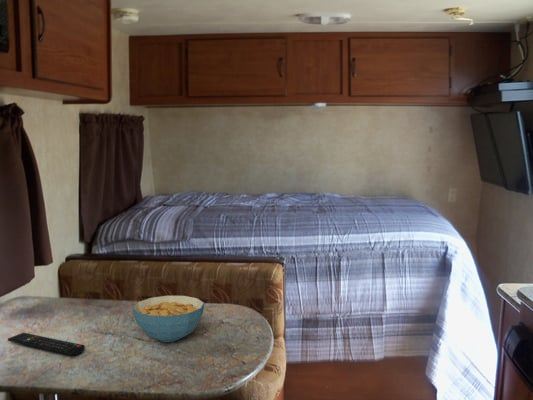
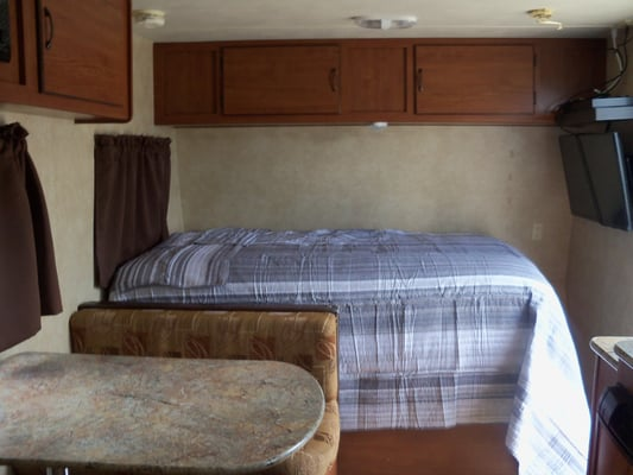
- cereal bowl (169, 321)
- remote control (46, 344)
